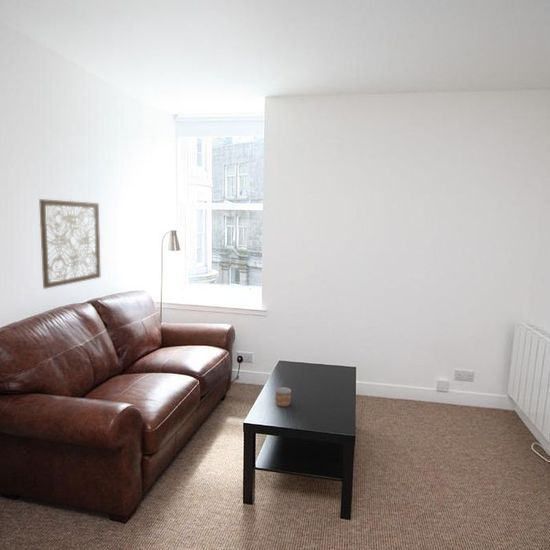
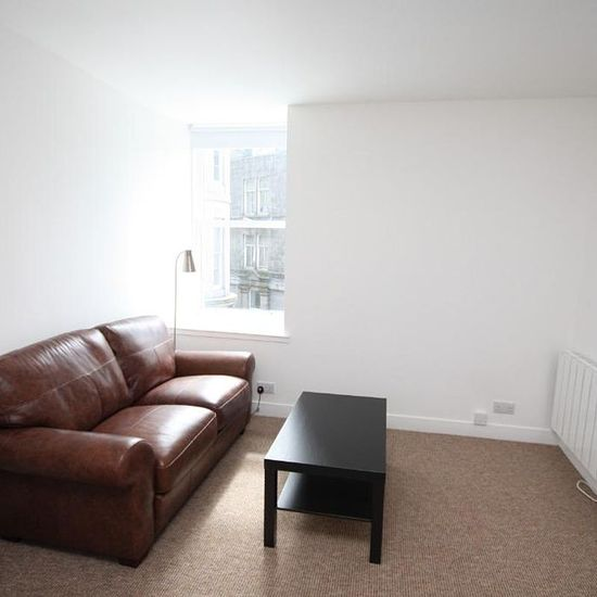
- mug (283, 396)
- wall art (70, 241)
